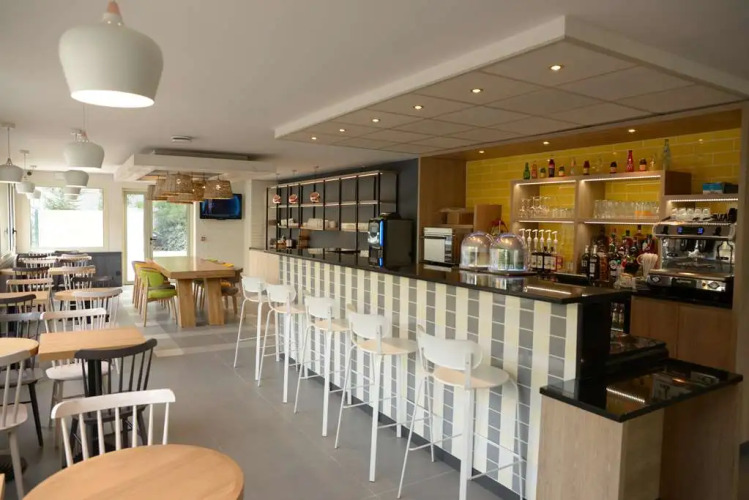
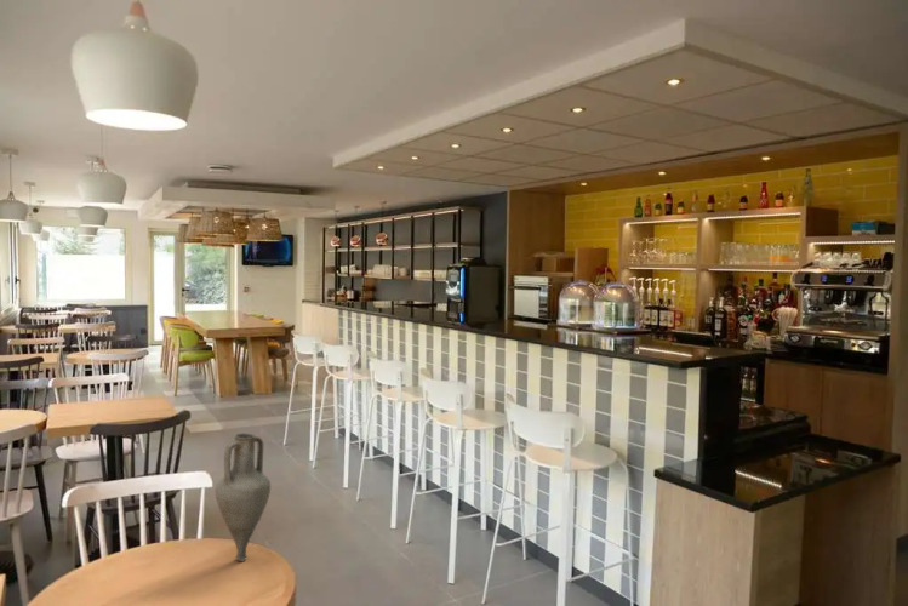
+ vase (242, 497)
